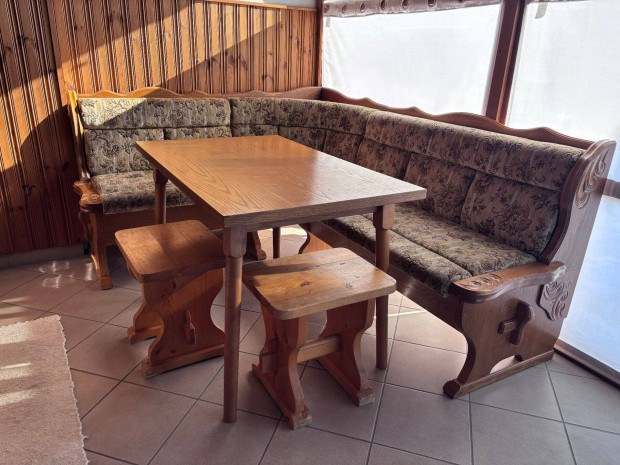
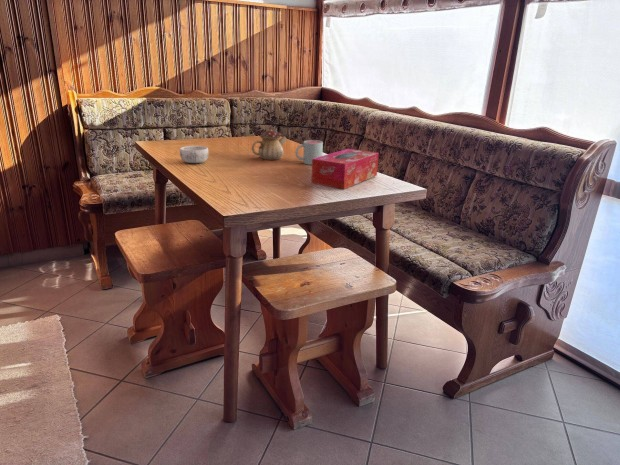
+ mug (308, 152)
+ decorative bowl (193, 154)
+ tissue box (346, 167)
+ teapot (269, 142)
